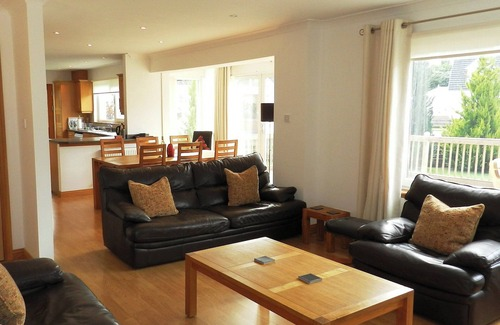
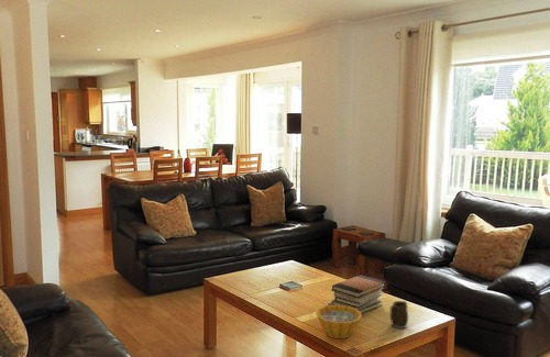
+ bowl (338, 323)
+ mug (397, 314)
+ book stack (358, 294)
